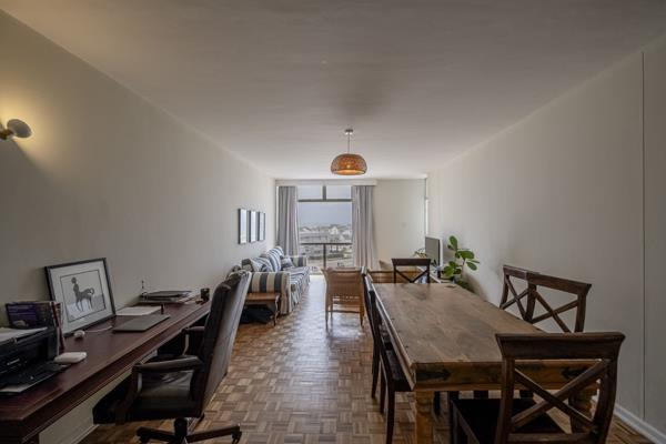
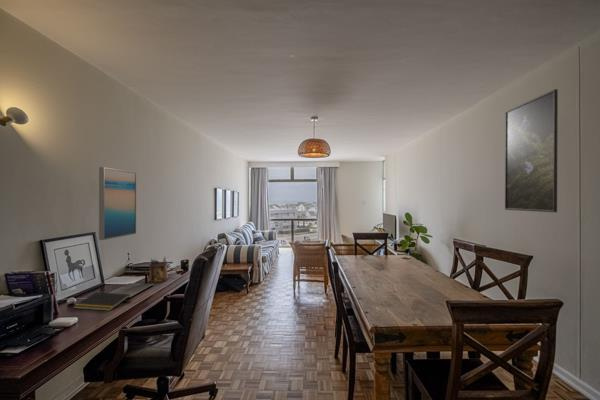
+ desk organizer (158, 269)
+ wall art (119, 203)
+ notepad (102, 301)
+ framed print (528, 156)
